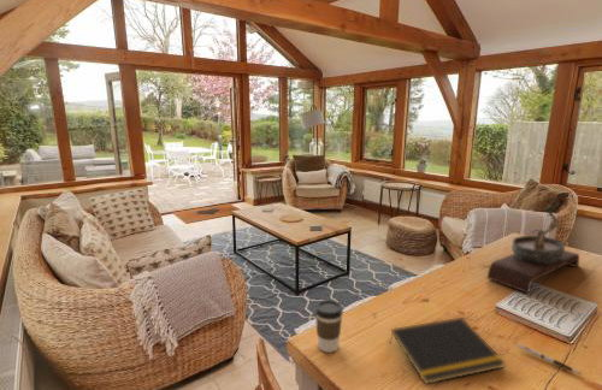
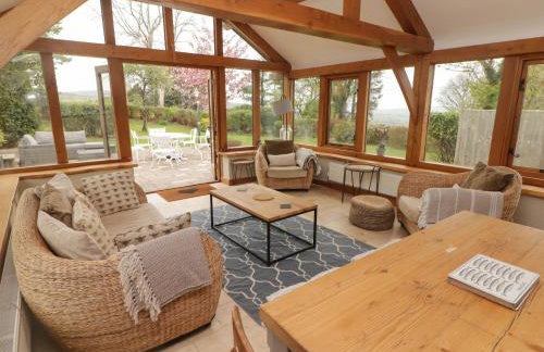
- notepad (445, 347)
- pen (547, 358)
- coffee cup (327, 326)
- bonsai tree (539, 235)
